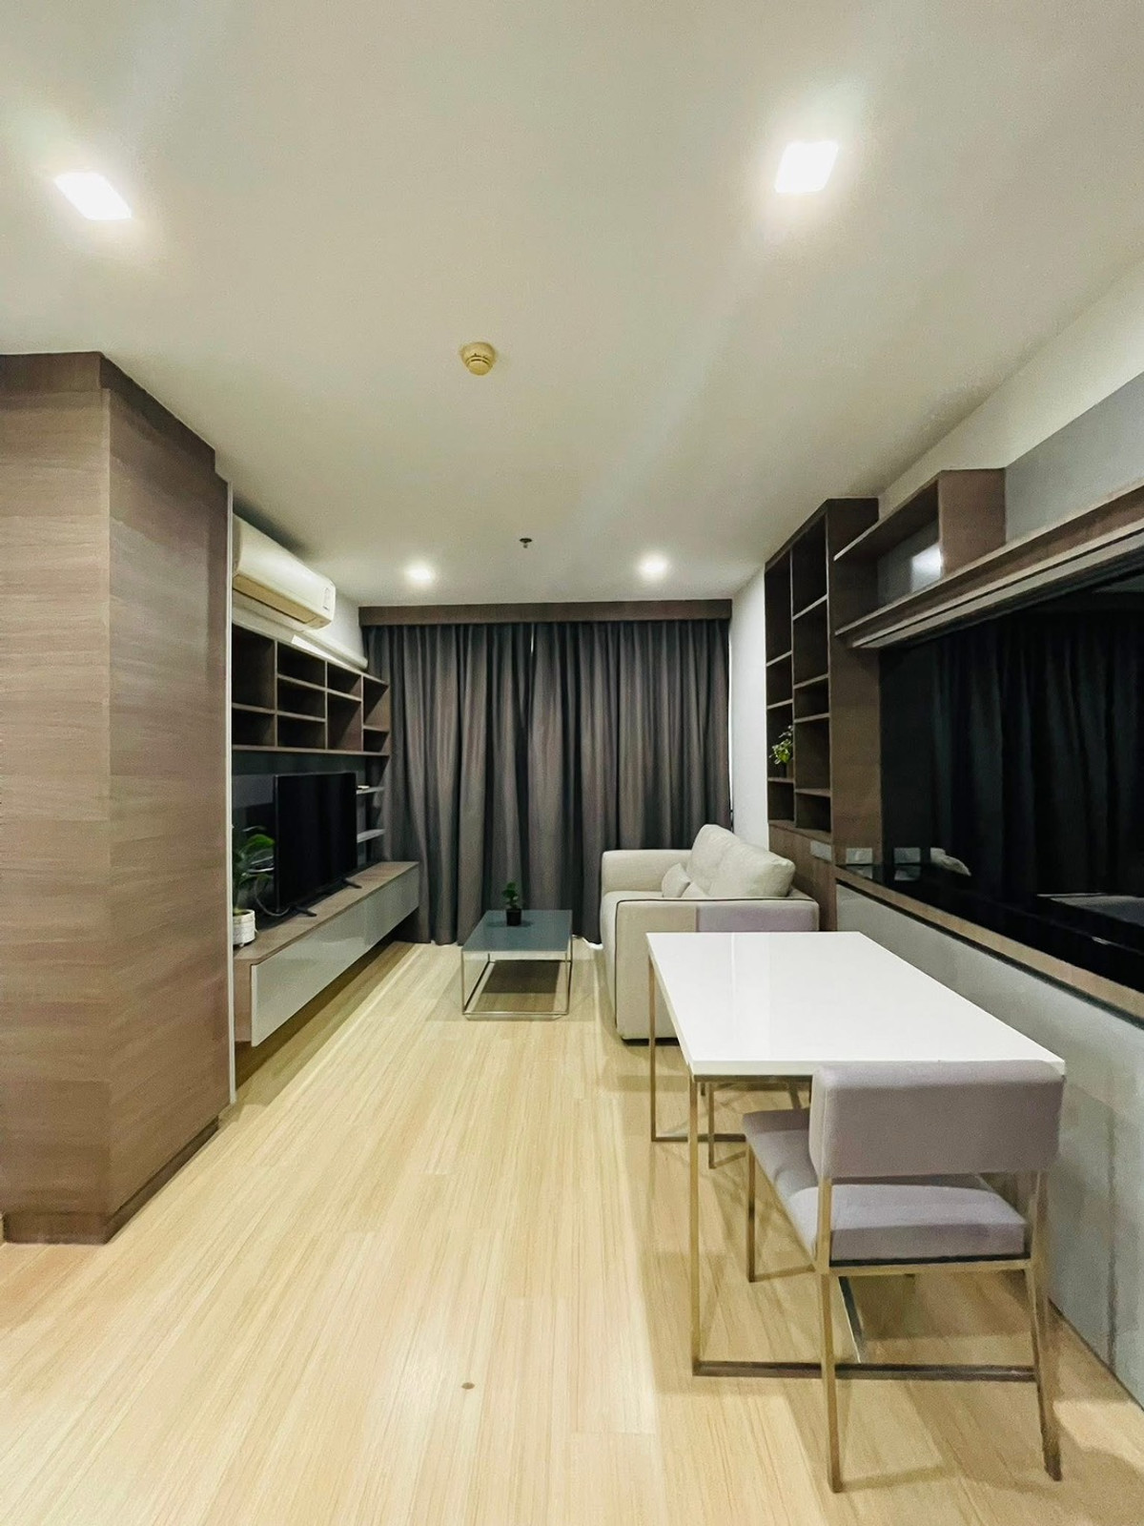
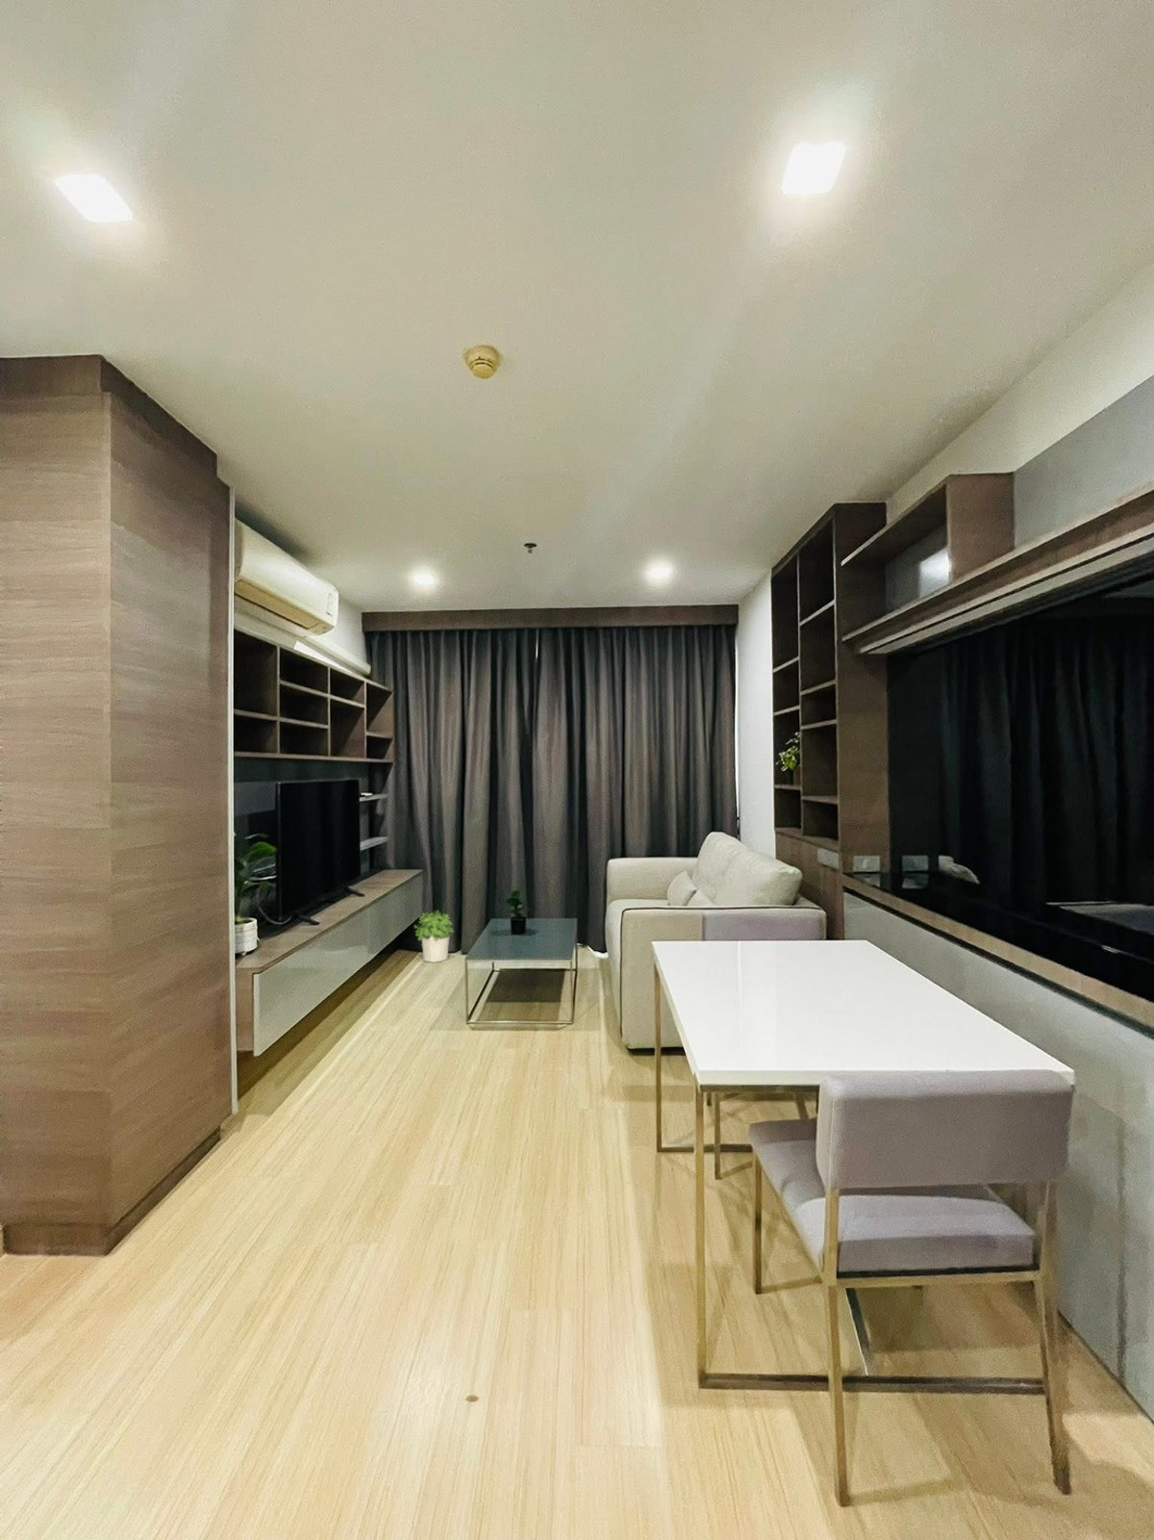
+ potted plant (433, 936)
